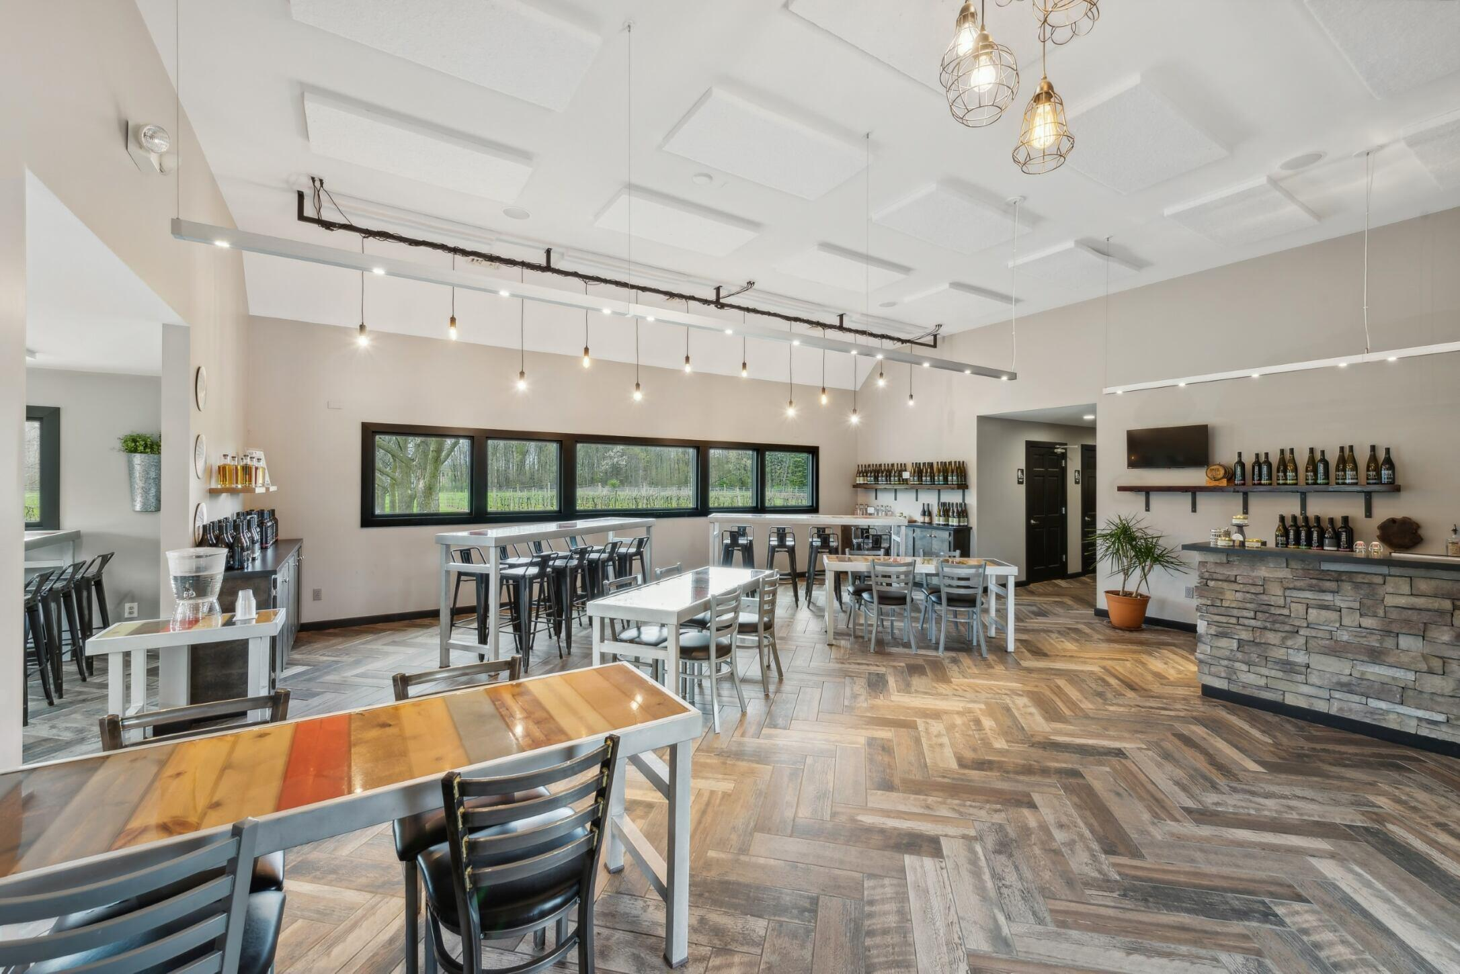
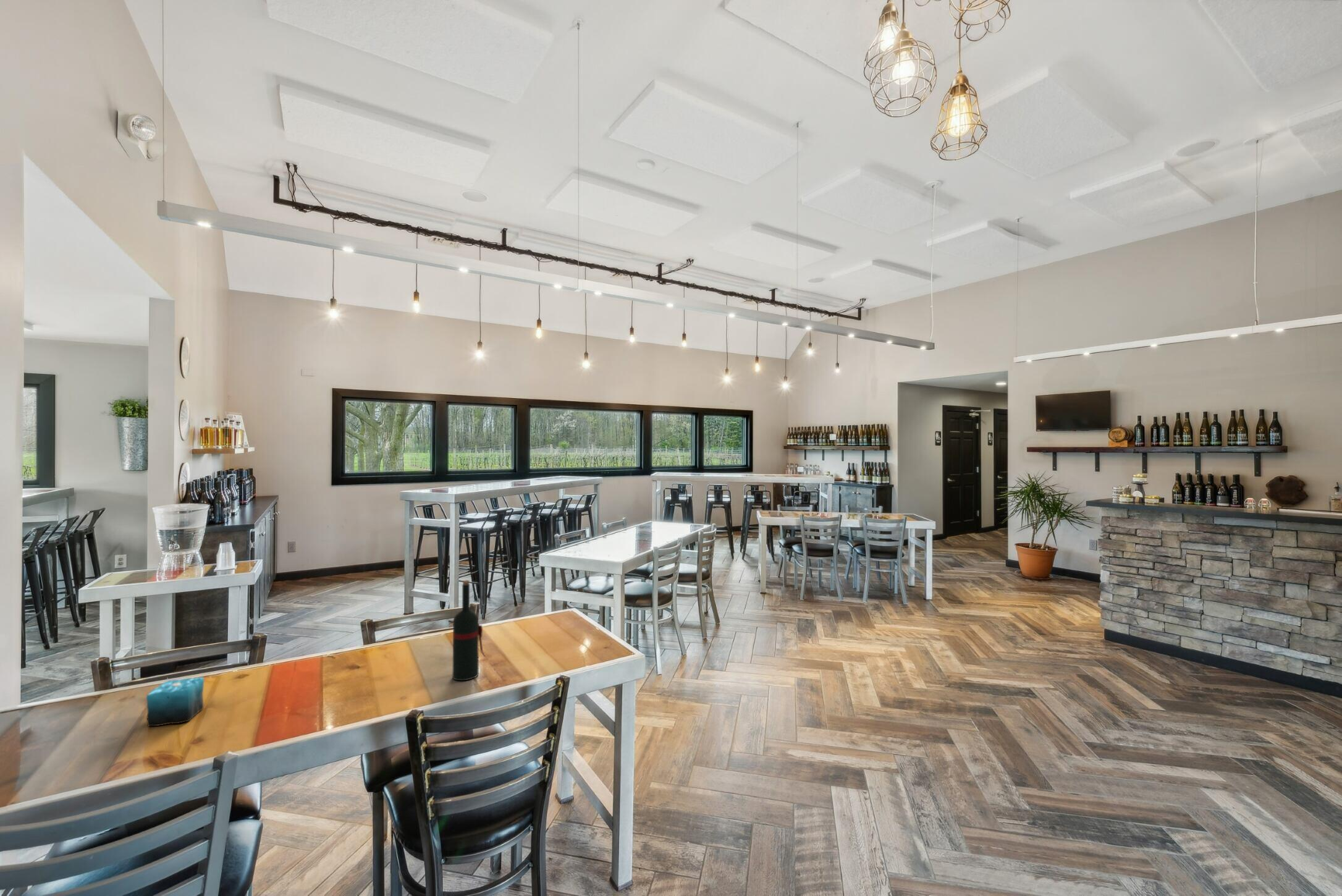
+ candle (177, 694)
+ wine bottle (469, 627)
